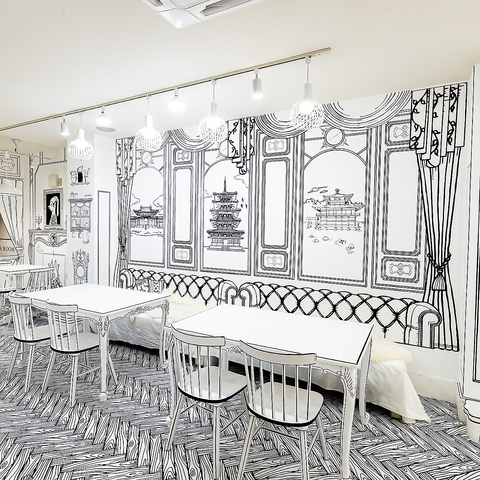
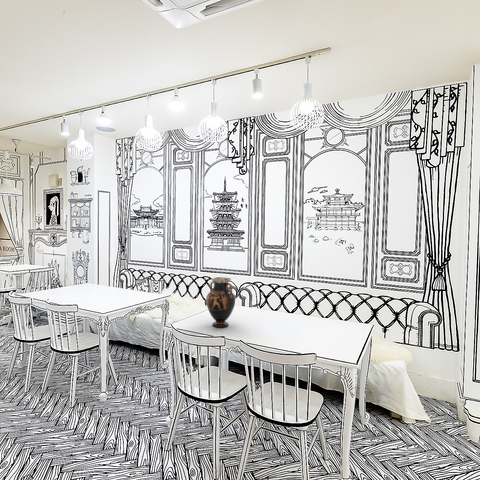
+ vase (220, 302)
